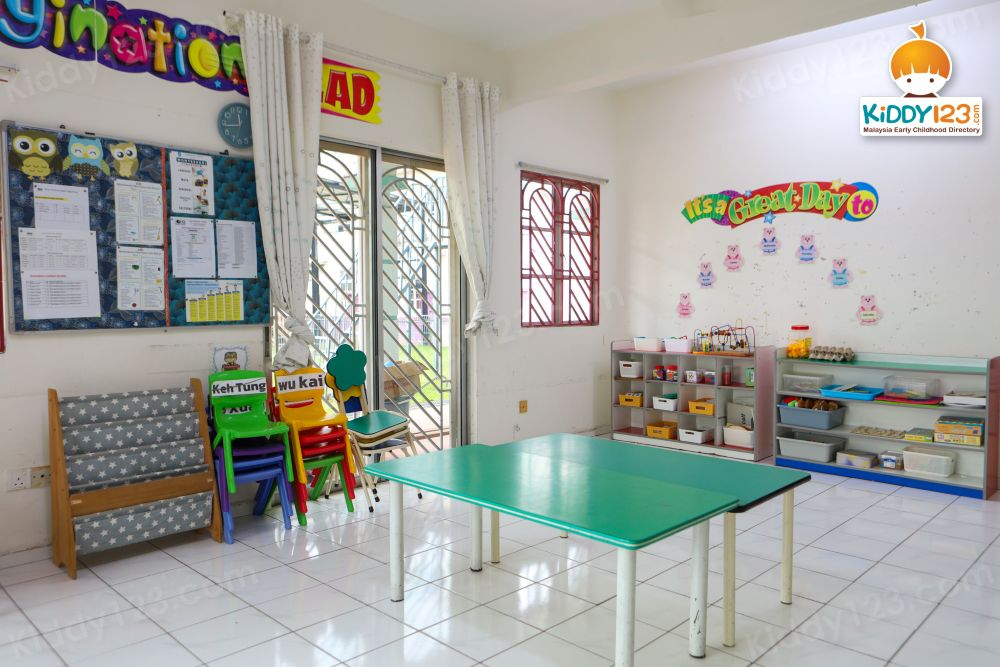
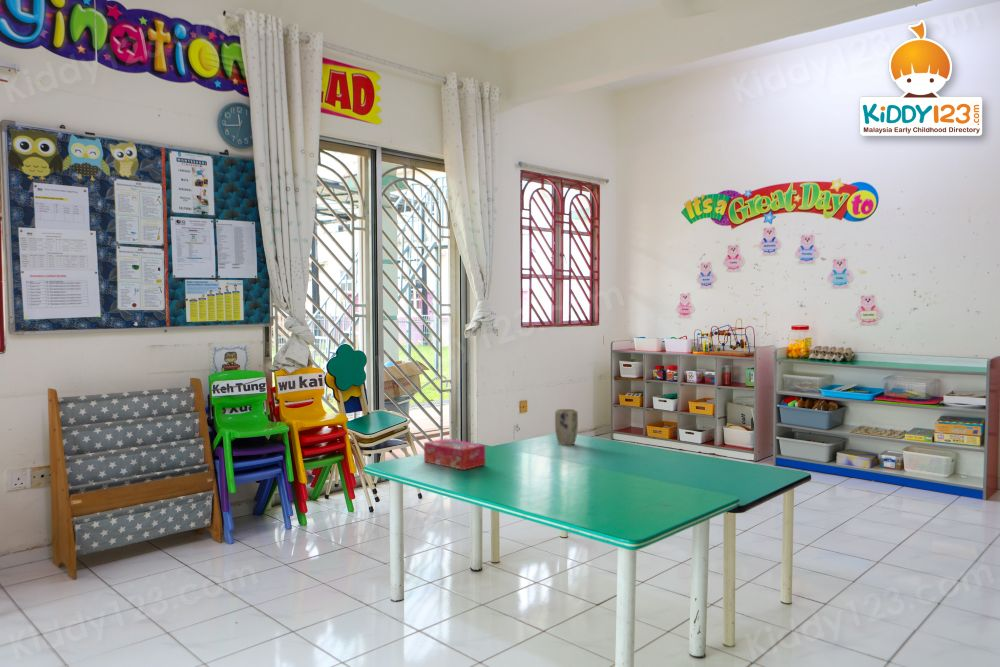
+ plant pot (566, 427)
+ tissue box (454, 453)
